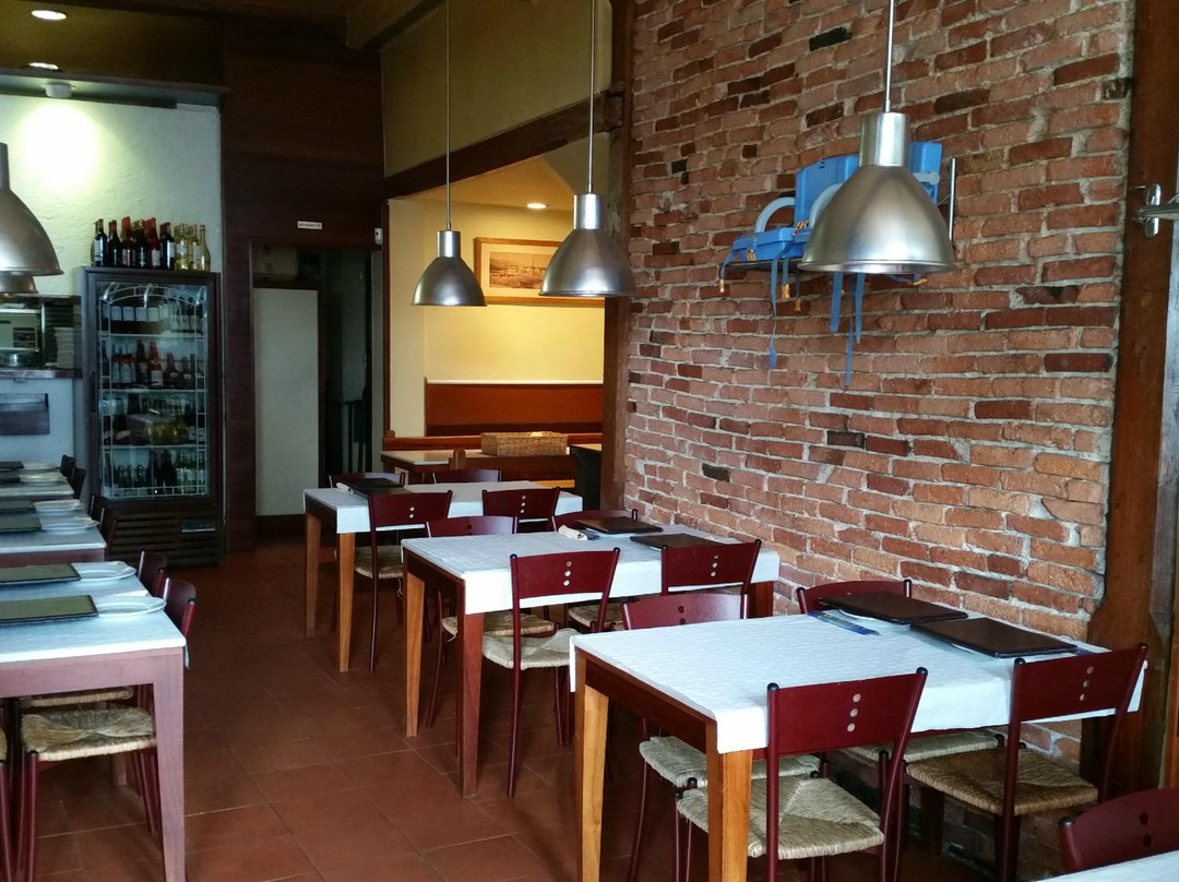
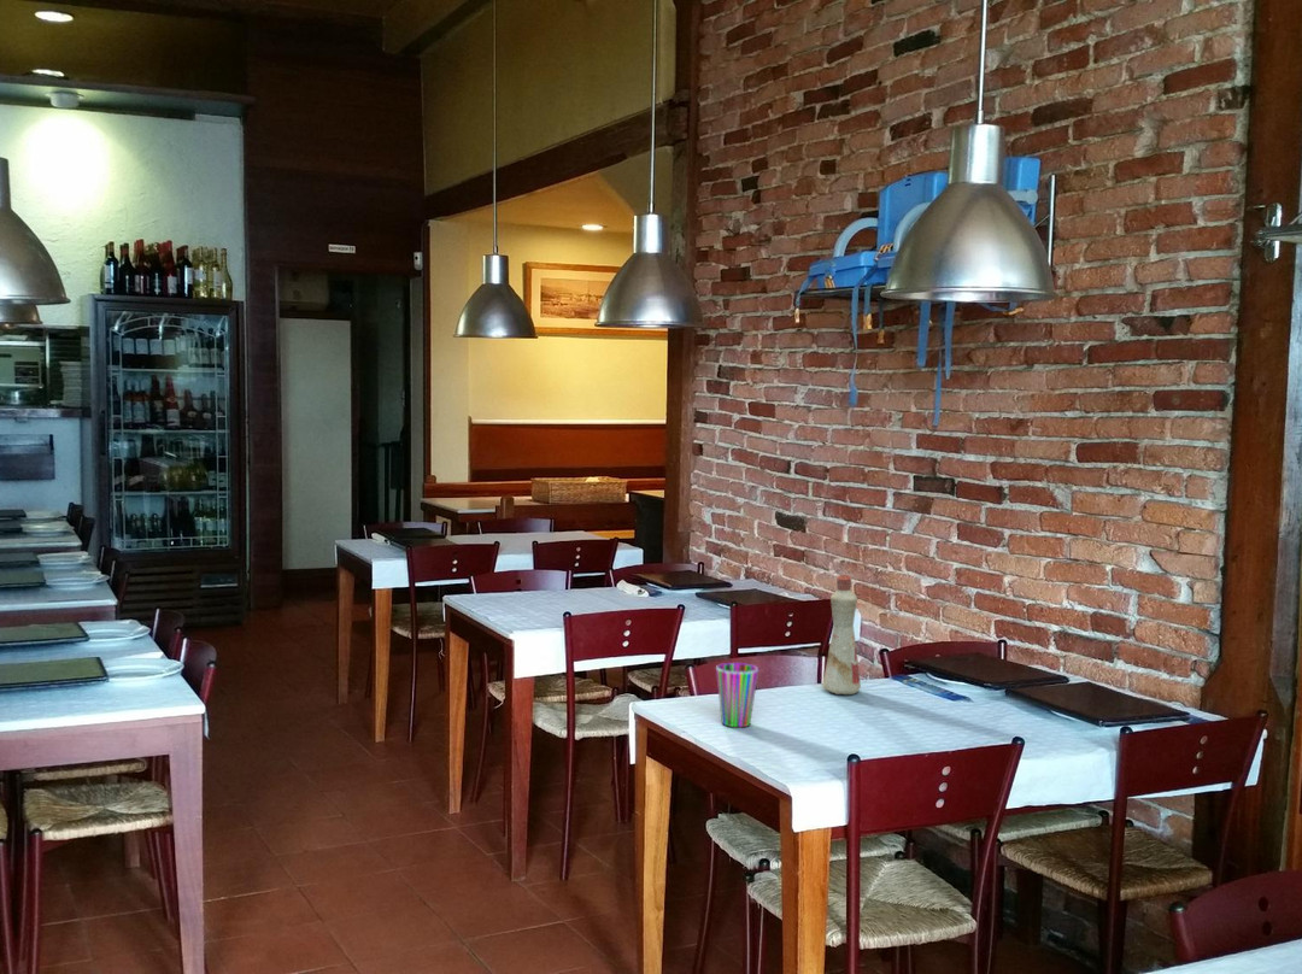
+ cup (737, 696)
+ bottle (843, 632)
